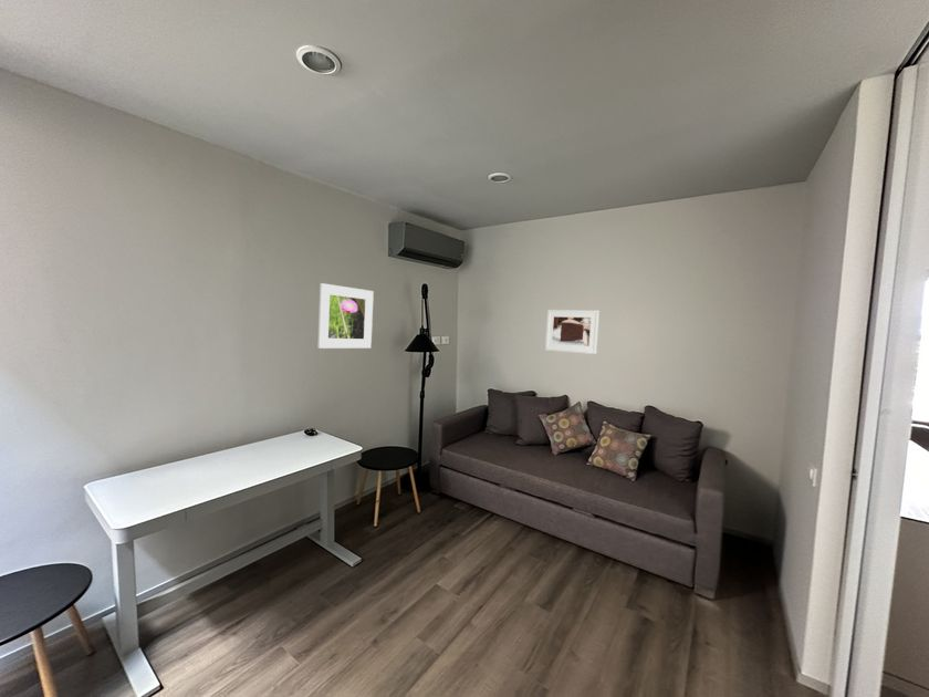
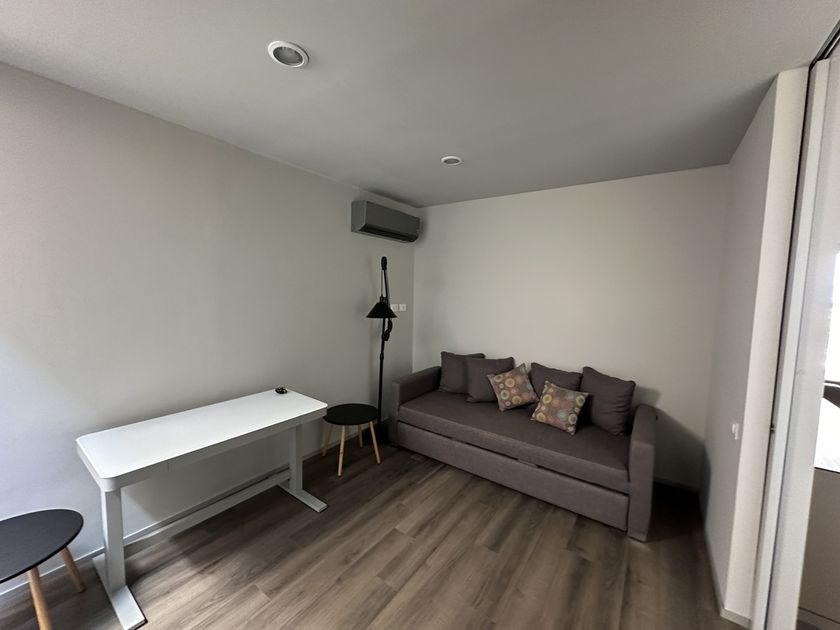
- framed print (571, 331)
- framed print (346, 318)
